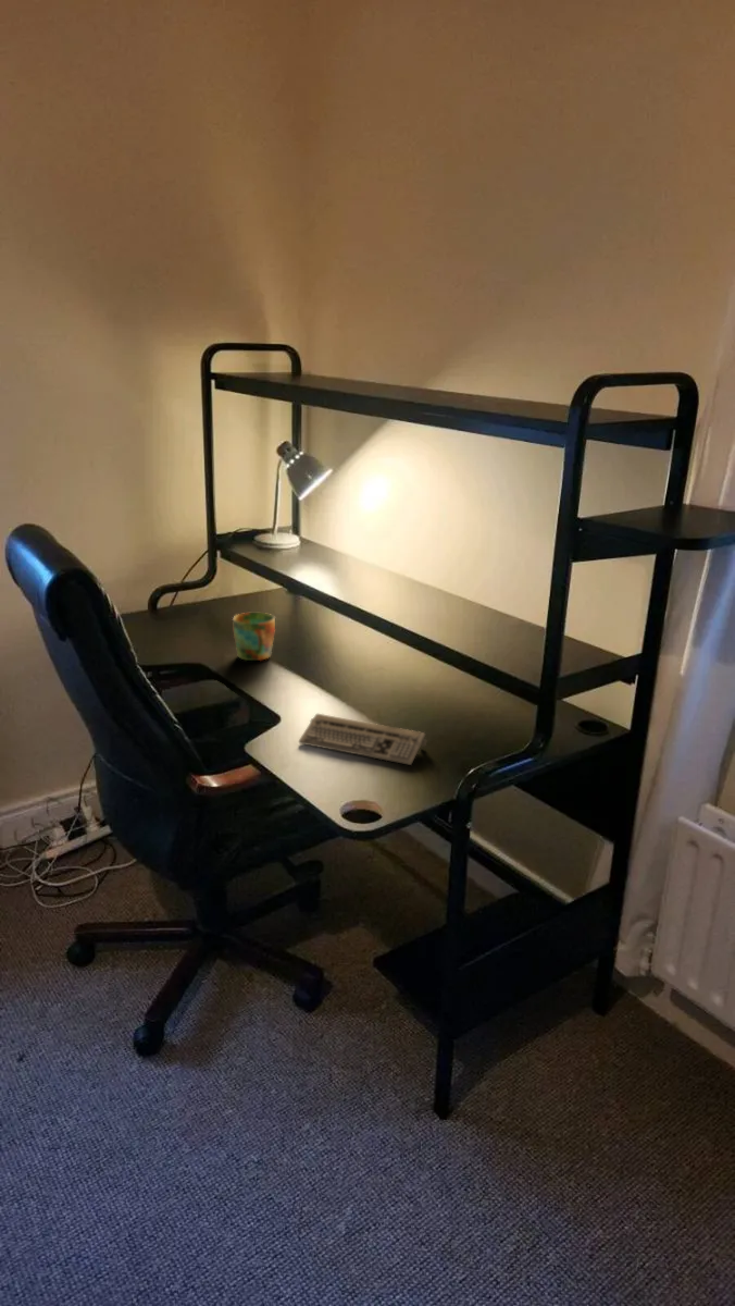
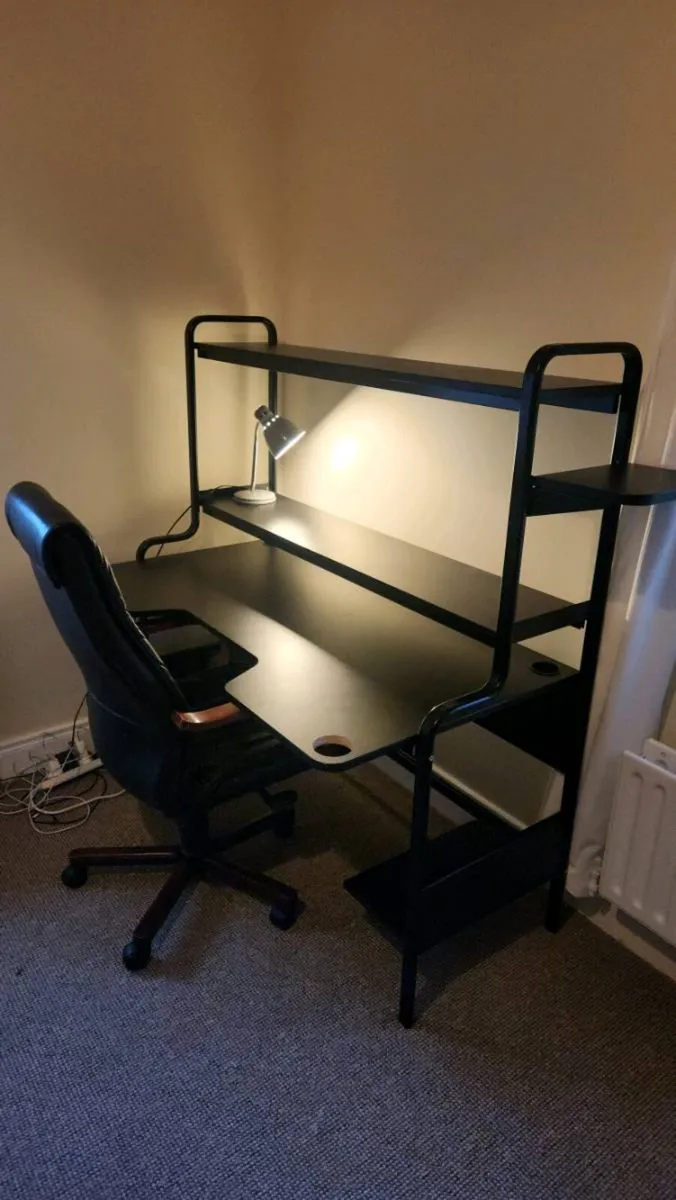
- mug (256, 639)
- computer keyboard (361, 738)
